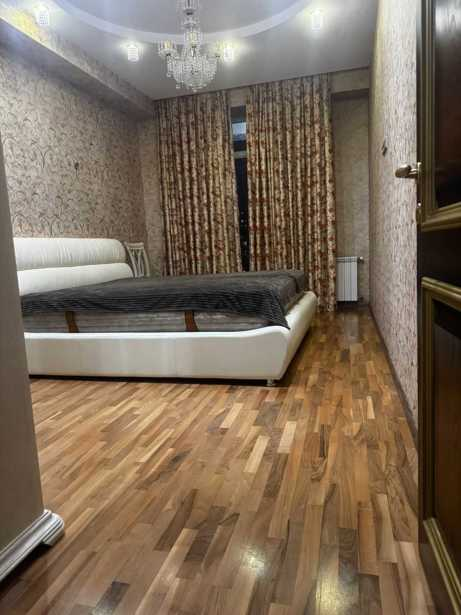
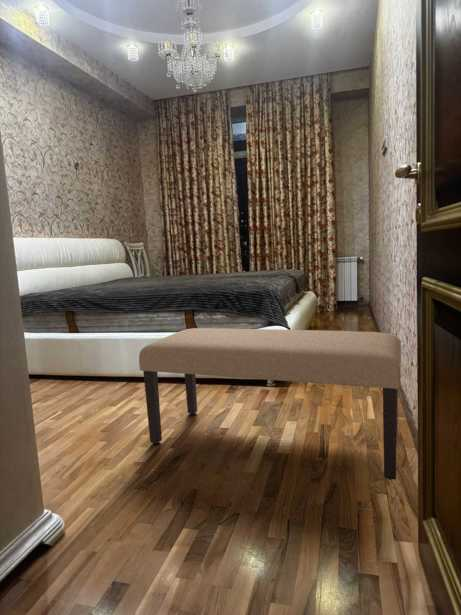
+ bench (270, 379)
